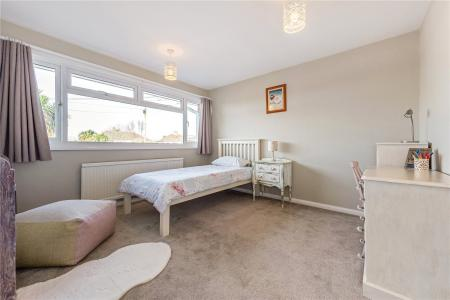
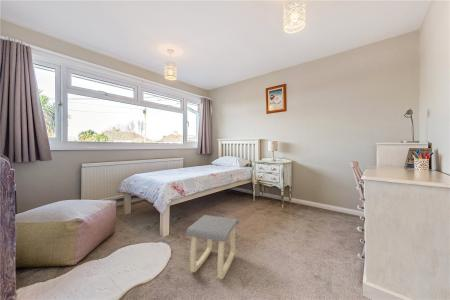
+ stool (211, 243)
